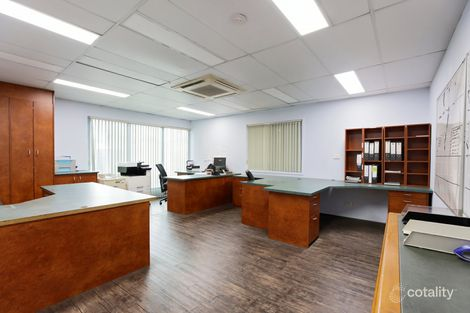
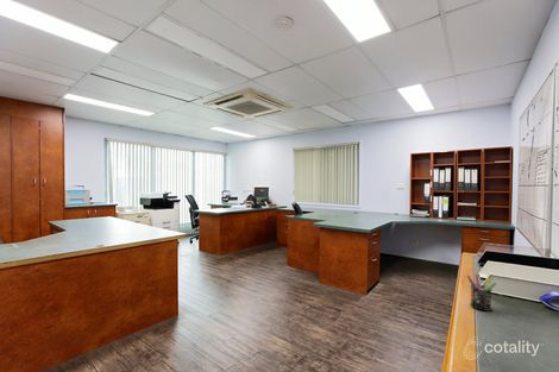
+ pen holder (482, 290)
